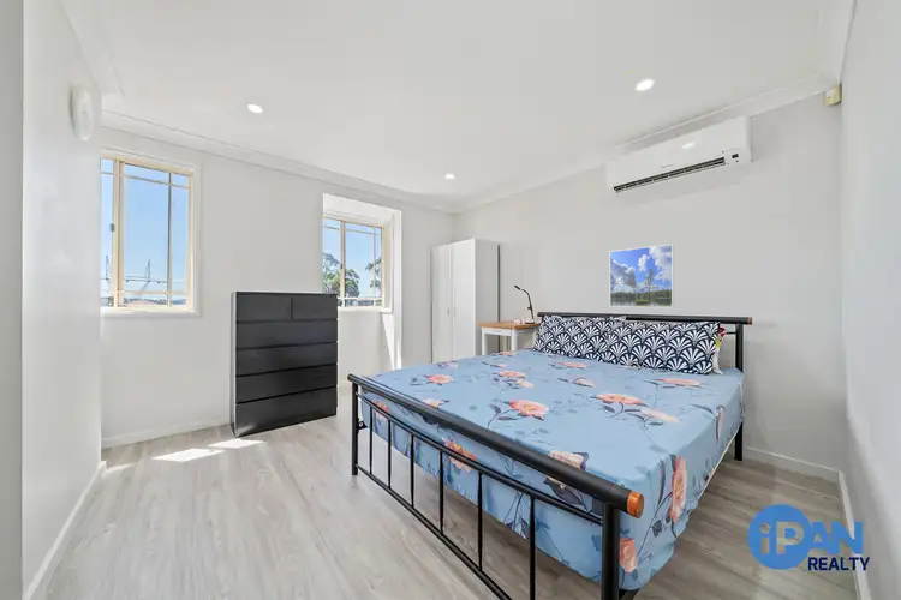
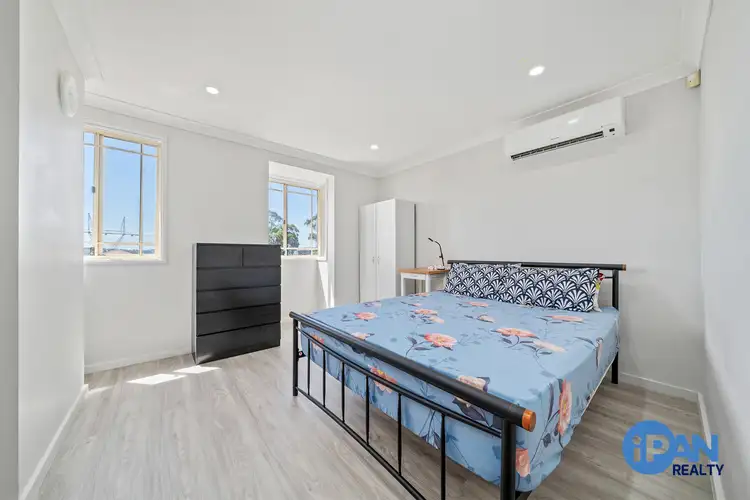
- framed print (639, 277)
